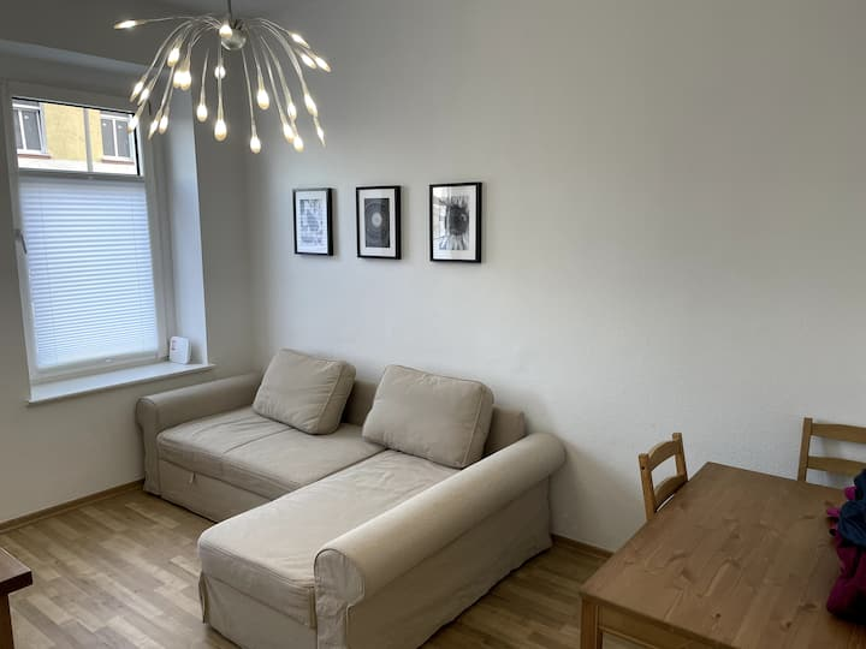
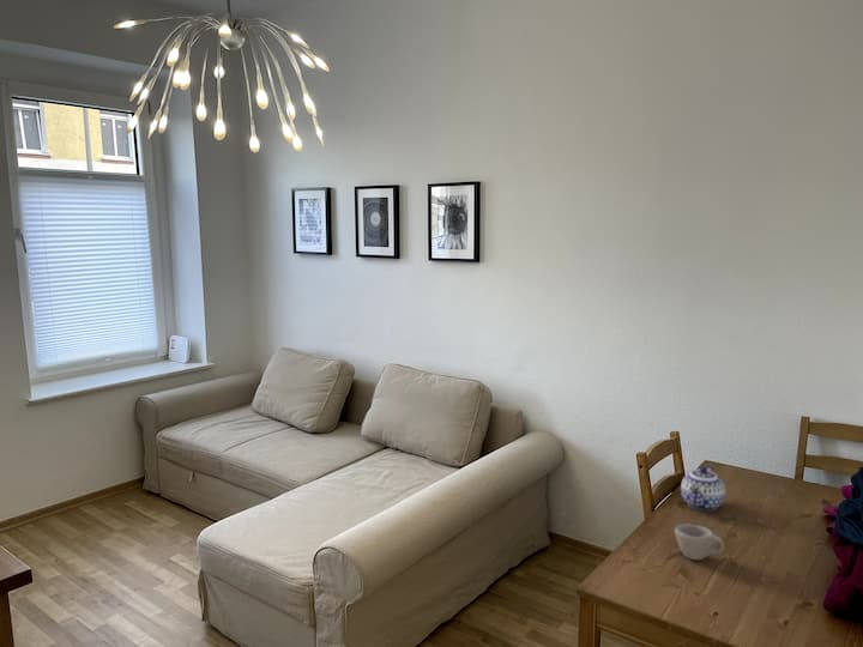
+ cup (699, 544)
+ teapot (702, 485)
